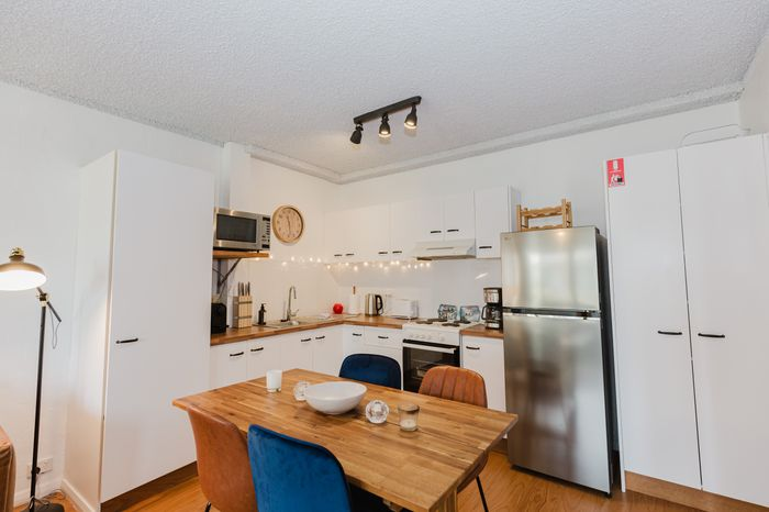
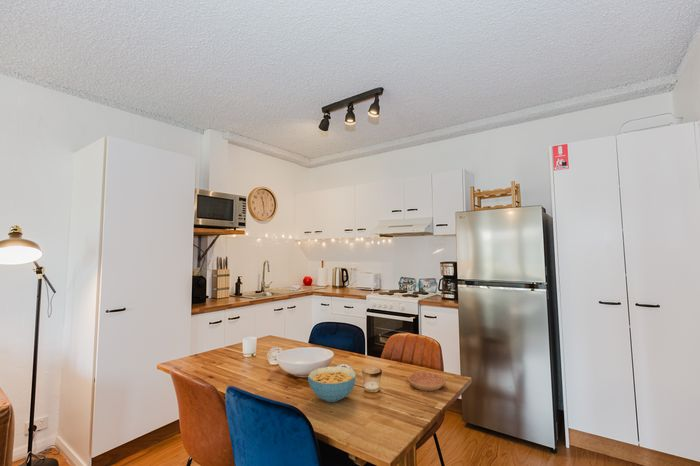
+ saucer (426, 381)
+ cereal bowl (332, 386)
